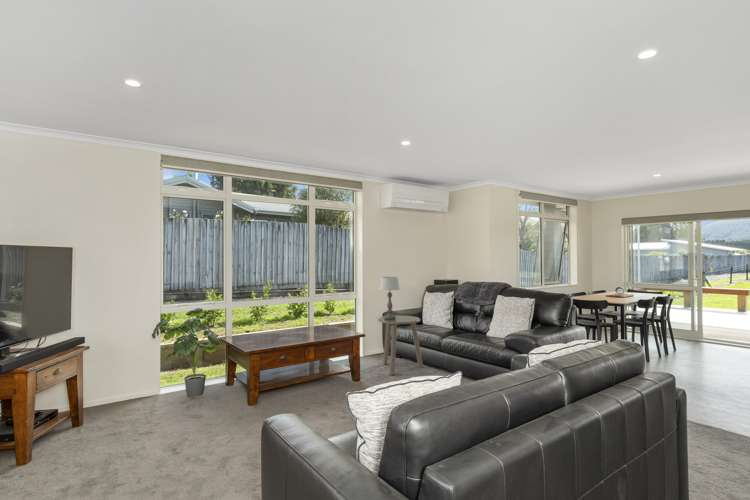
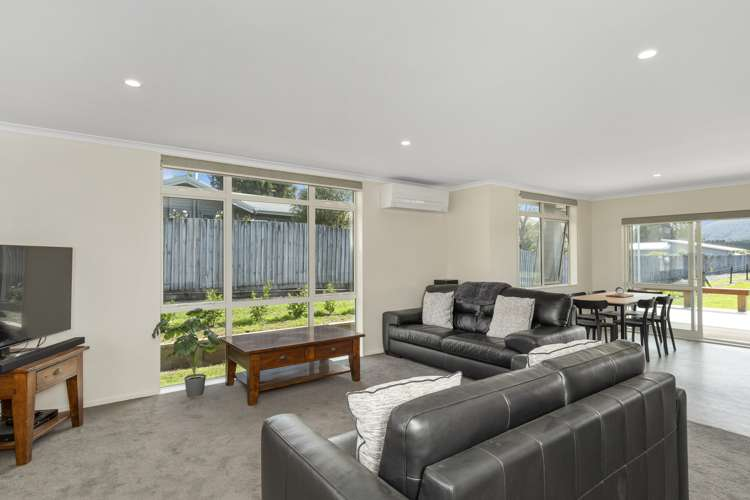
- side table (395, 343)
- table lamp (389, 297)
